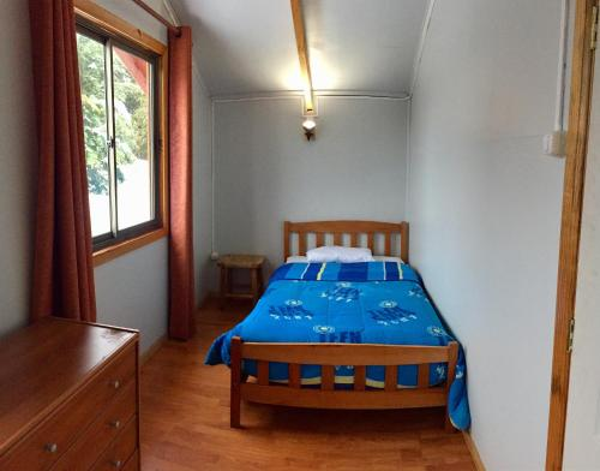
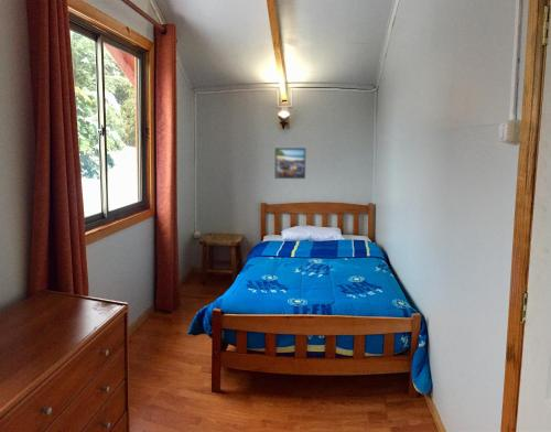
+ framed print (290, 163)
